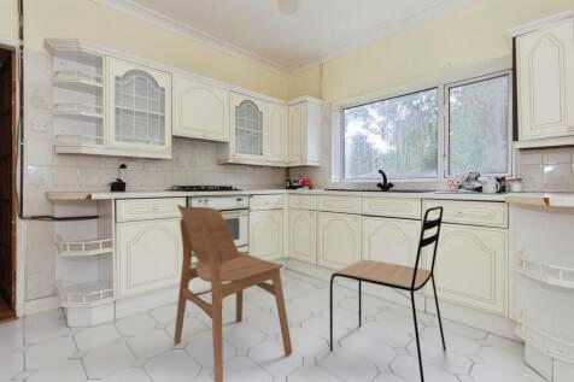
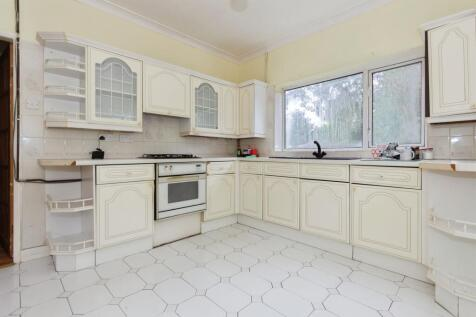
- dining chair (387, 278)
- dining chair (228, 276)
